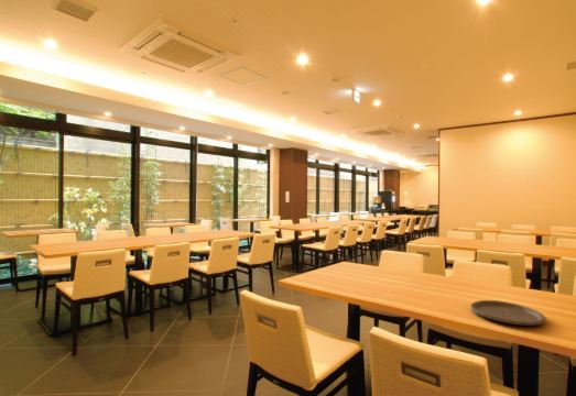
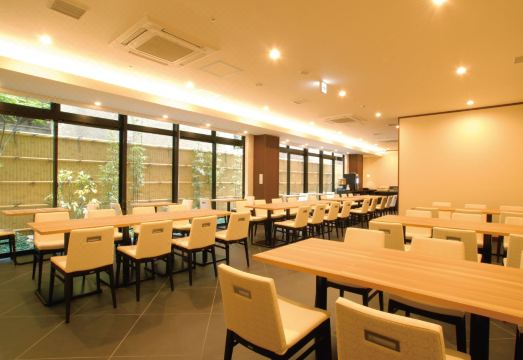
- plate (506, 312)
